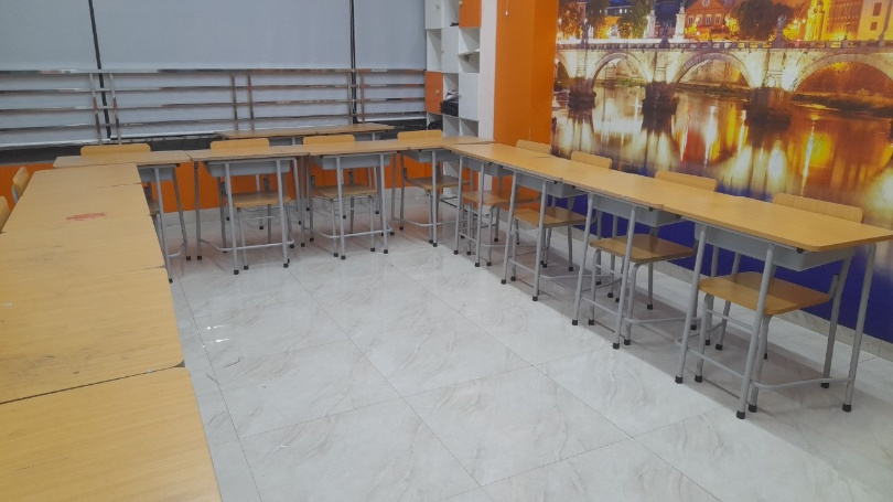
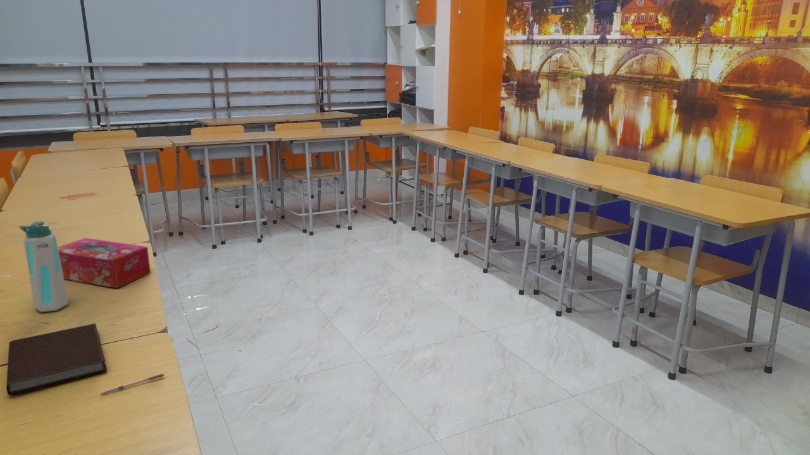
+ notebook (56, 356)
+ pen (132, 383)
+ water bottle (43, 266)
+ tissue box (100, 261)
